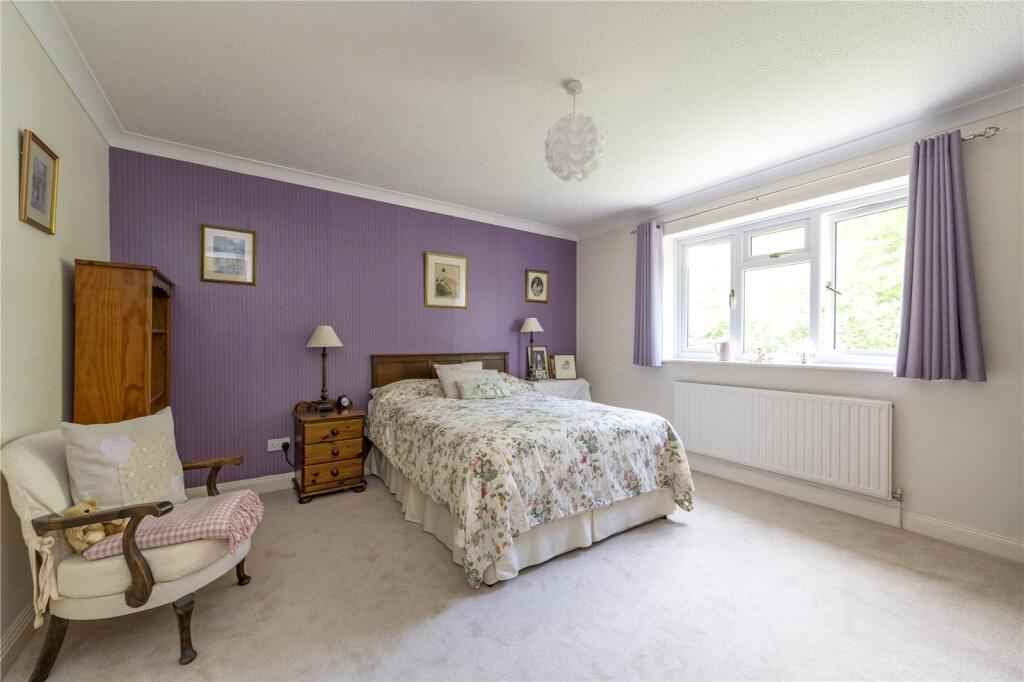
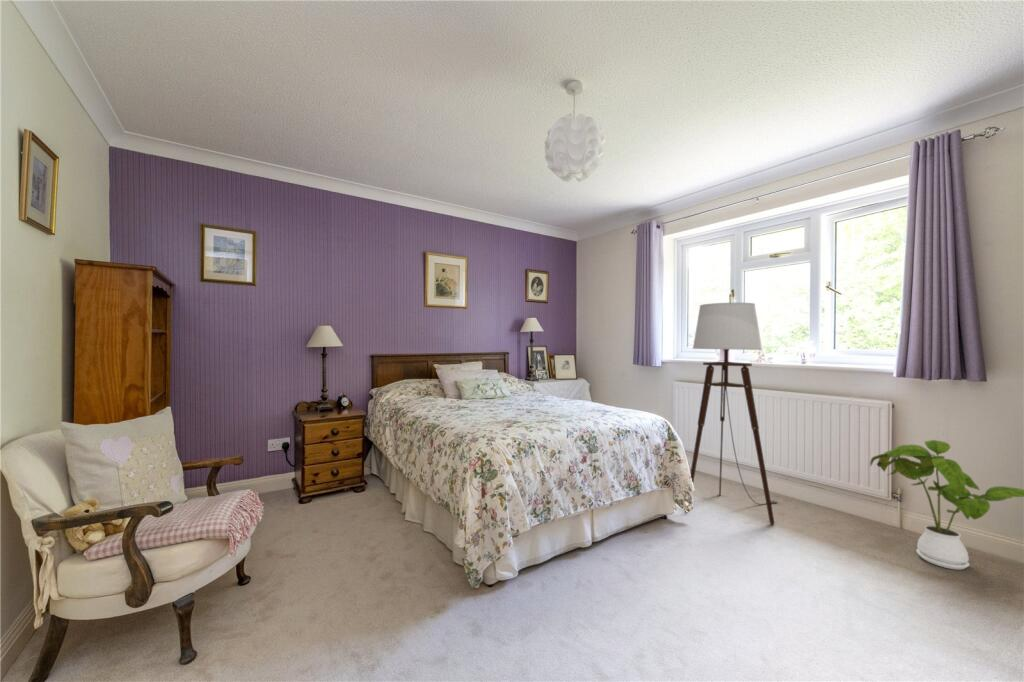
+ house plant (947, 509)
+ floor lamp (728, 406)
